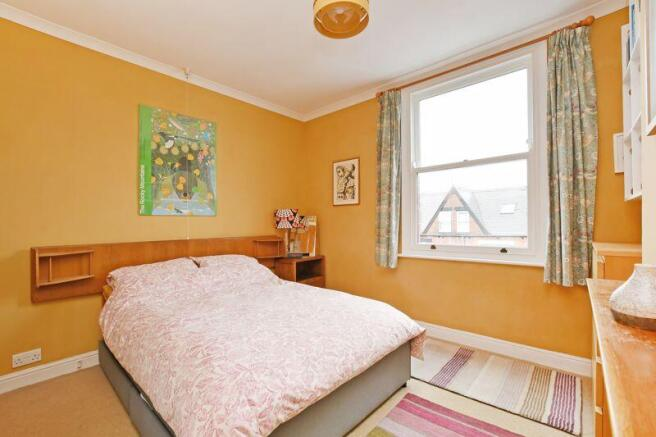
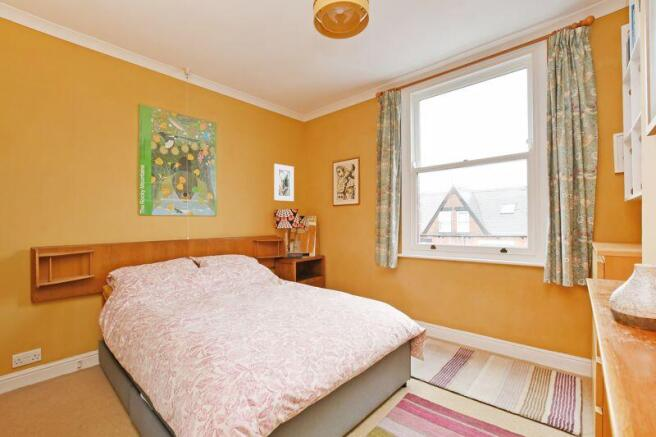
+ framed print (284, 182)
